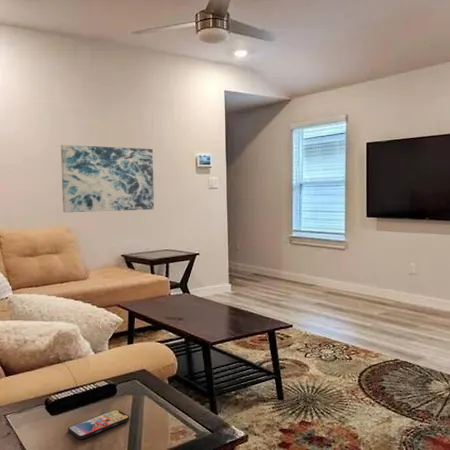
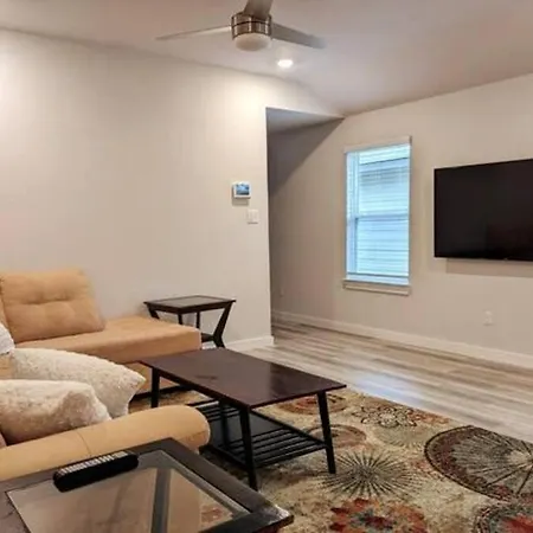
- smartphone (99, 423)
- wall art (110, 179)
